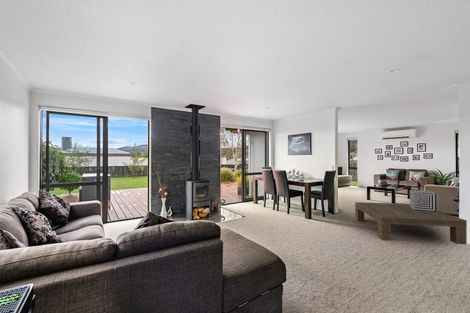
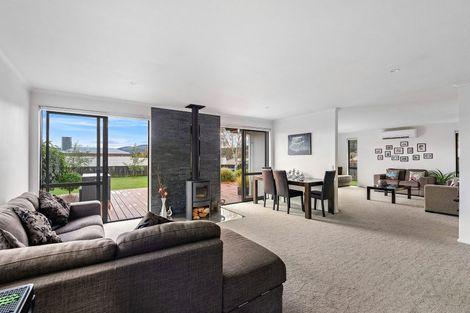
- coffee table (401, 219)
- decorative cube (422, 200)
